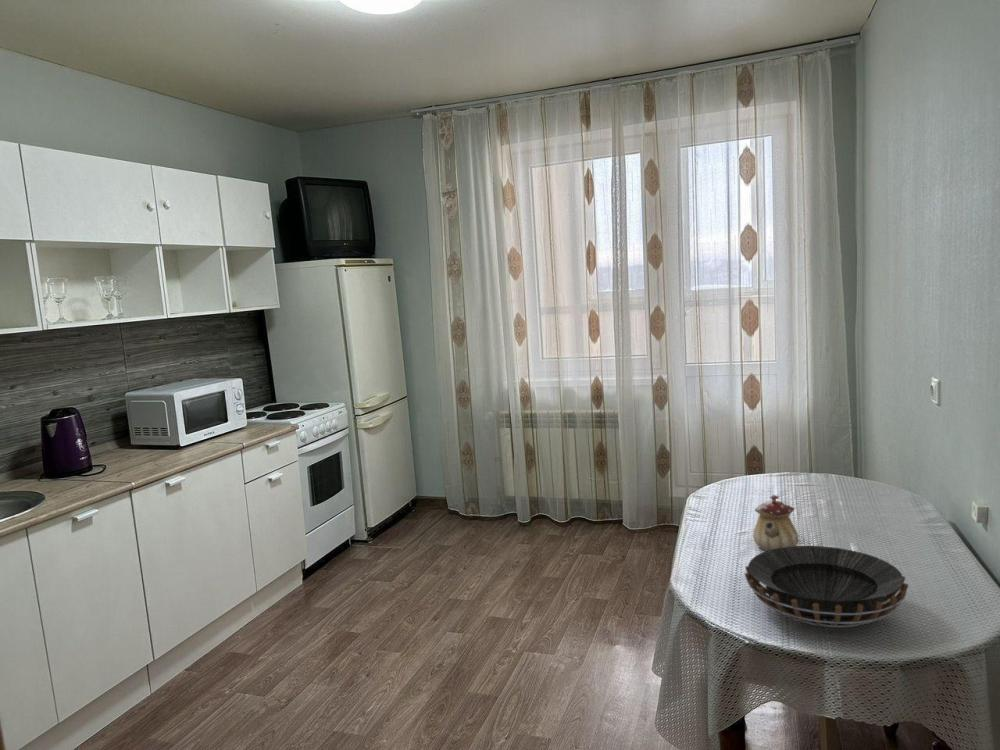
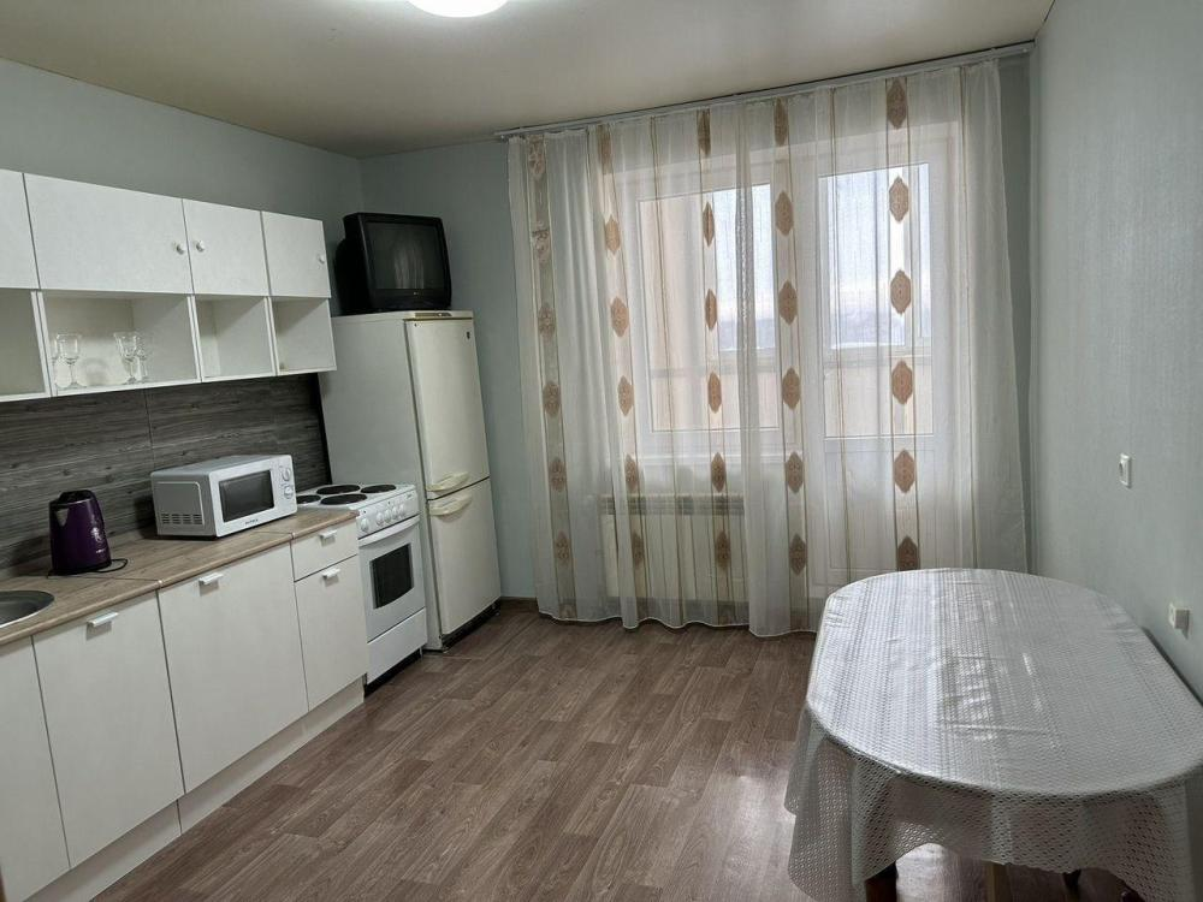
- teapot (775, 519)
- decorative bowl (822, 590)
